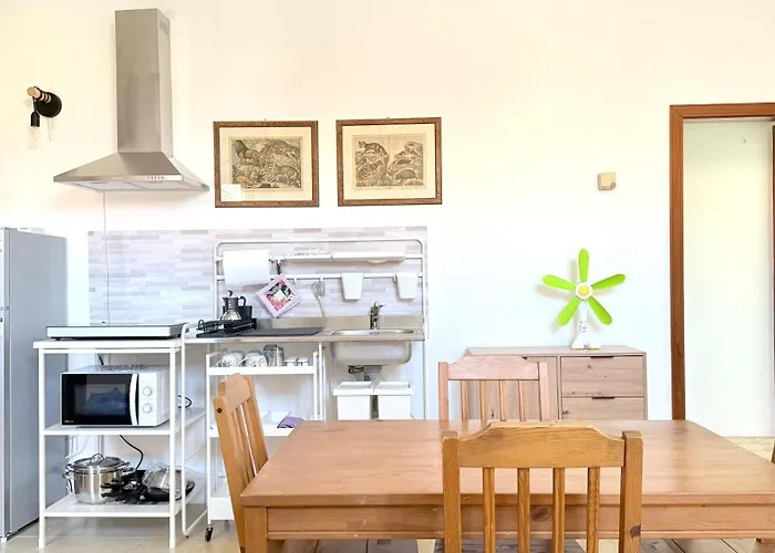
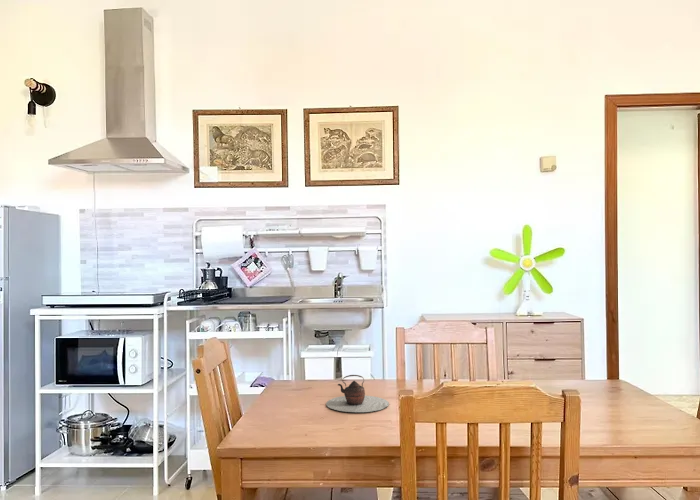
+ teapot (357, 389)
